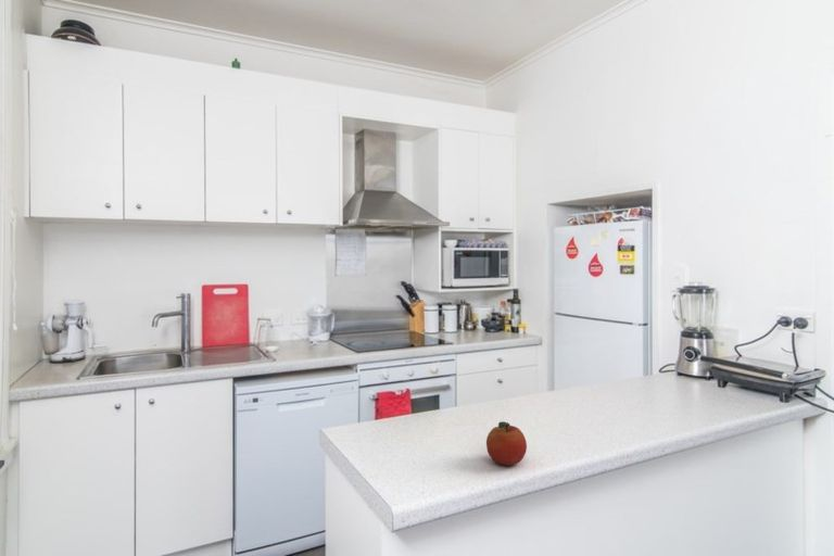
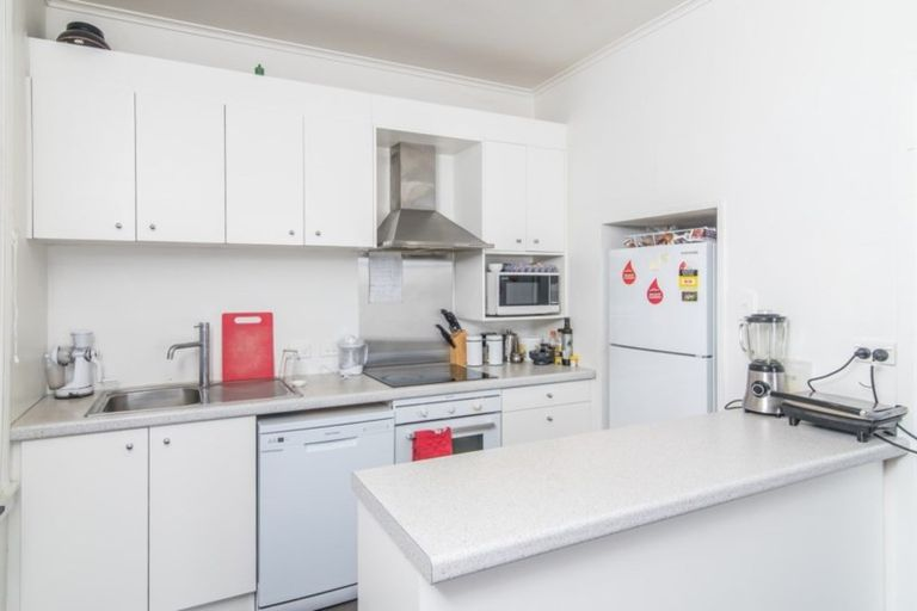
- fruit (506, 441)
